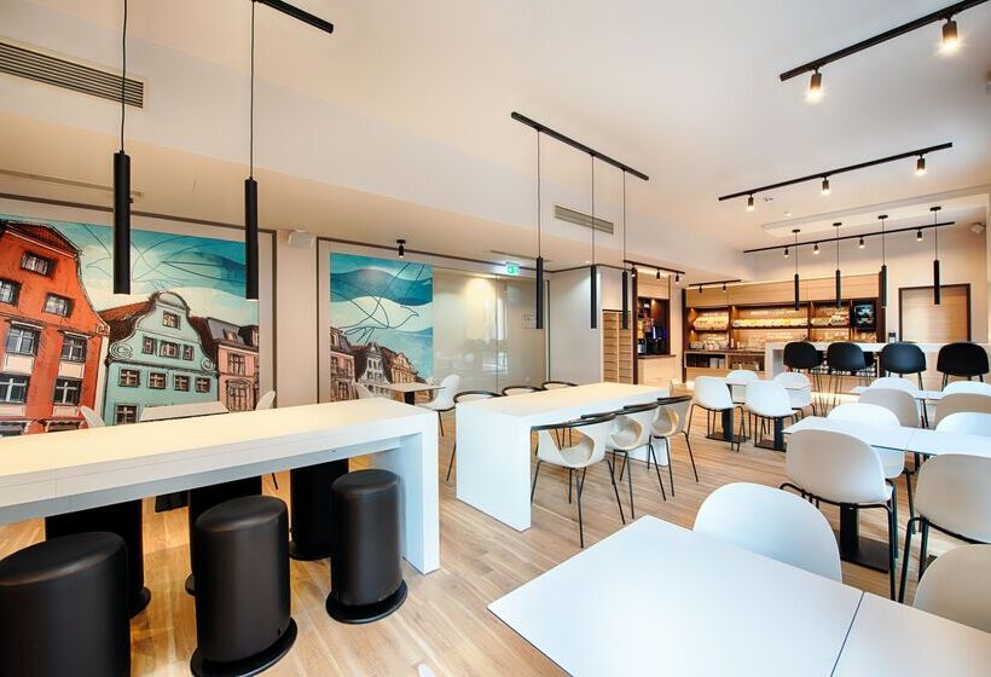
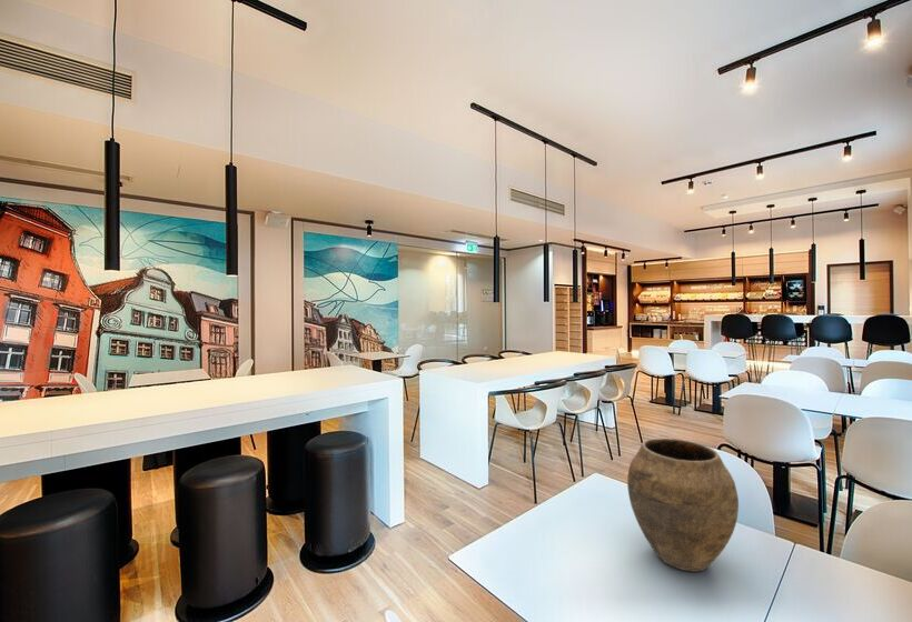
+ vase (680, 502)
